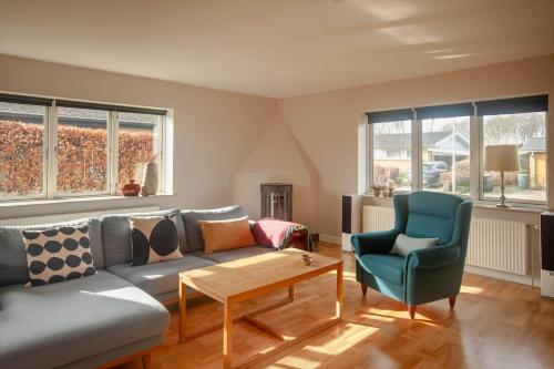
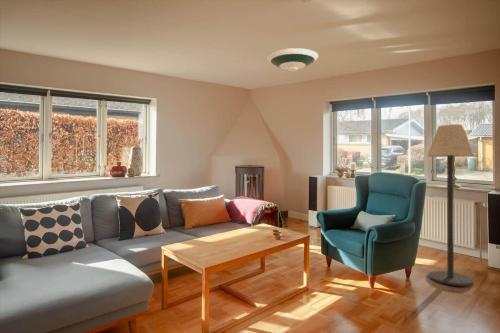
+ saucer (292, 63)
+ floor lamp (450, 202)
